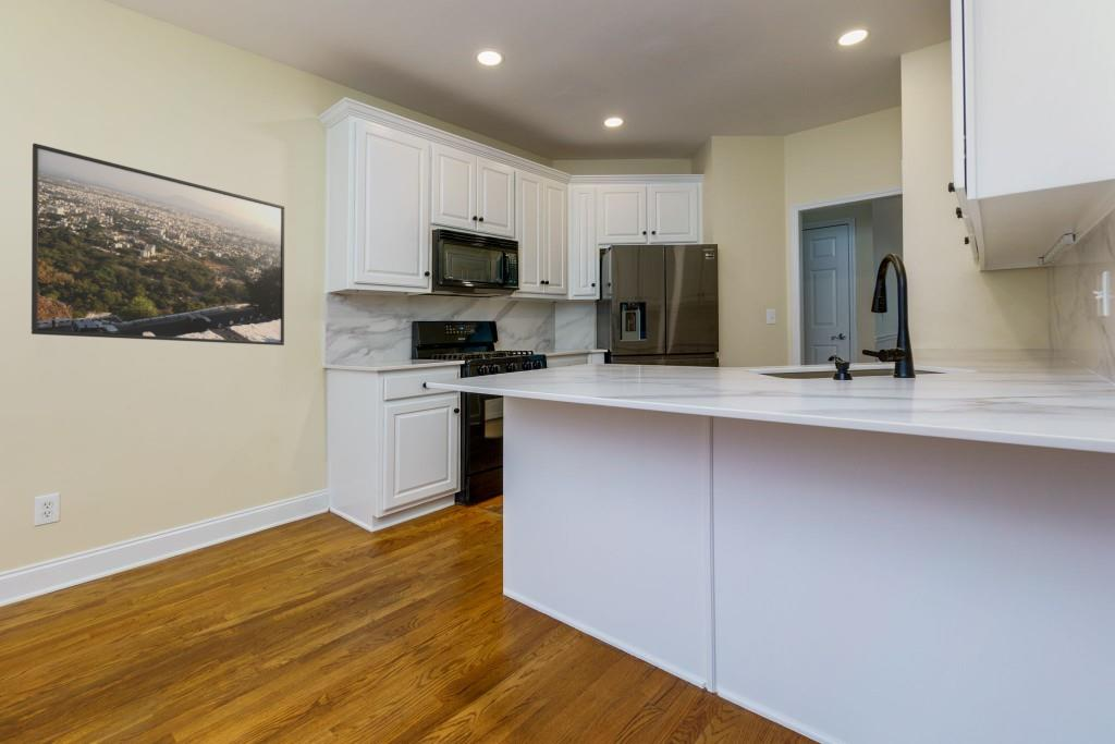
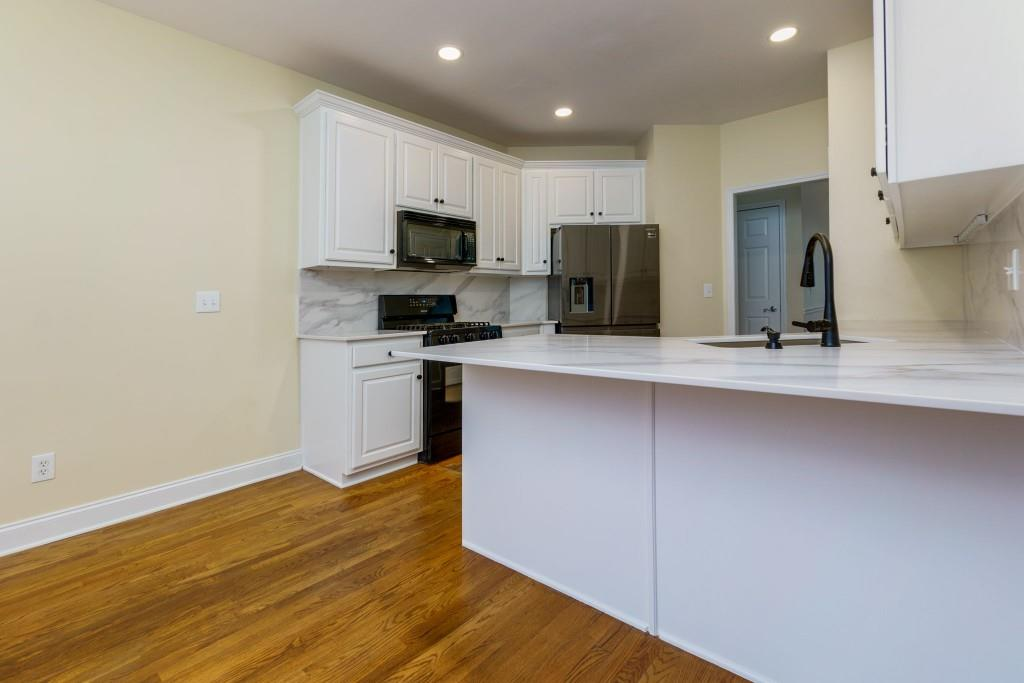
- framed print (177, 259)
